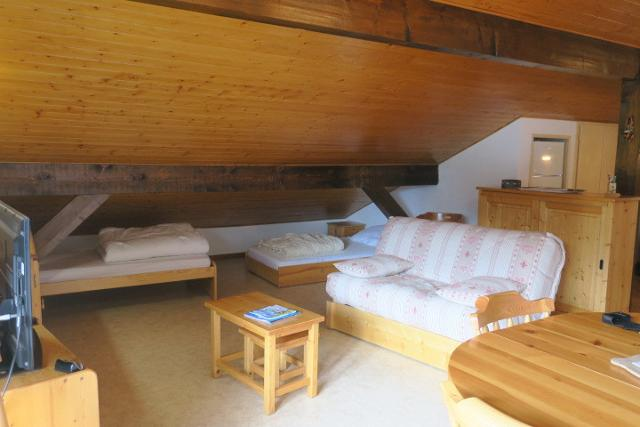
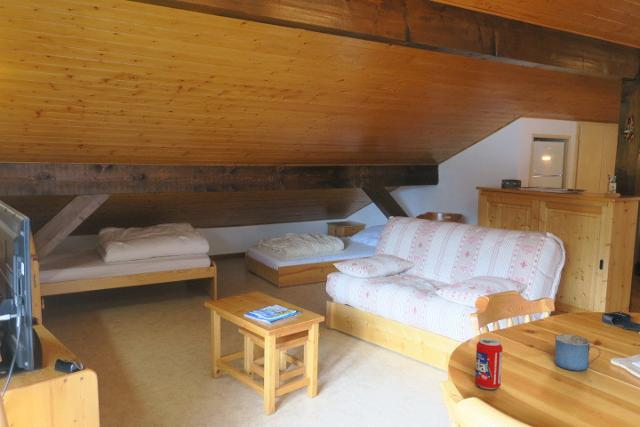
+ mug (576, 353)
+ beverage can (488, 363)
